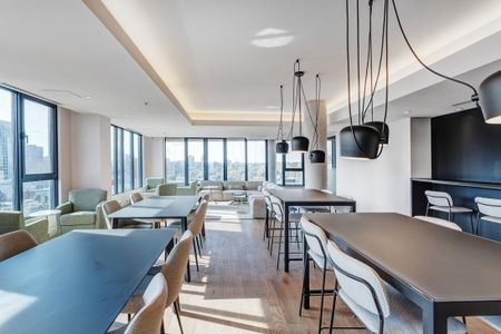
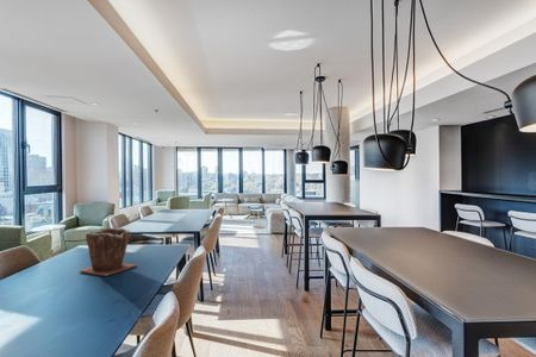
+ plant pot (108, 249)
